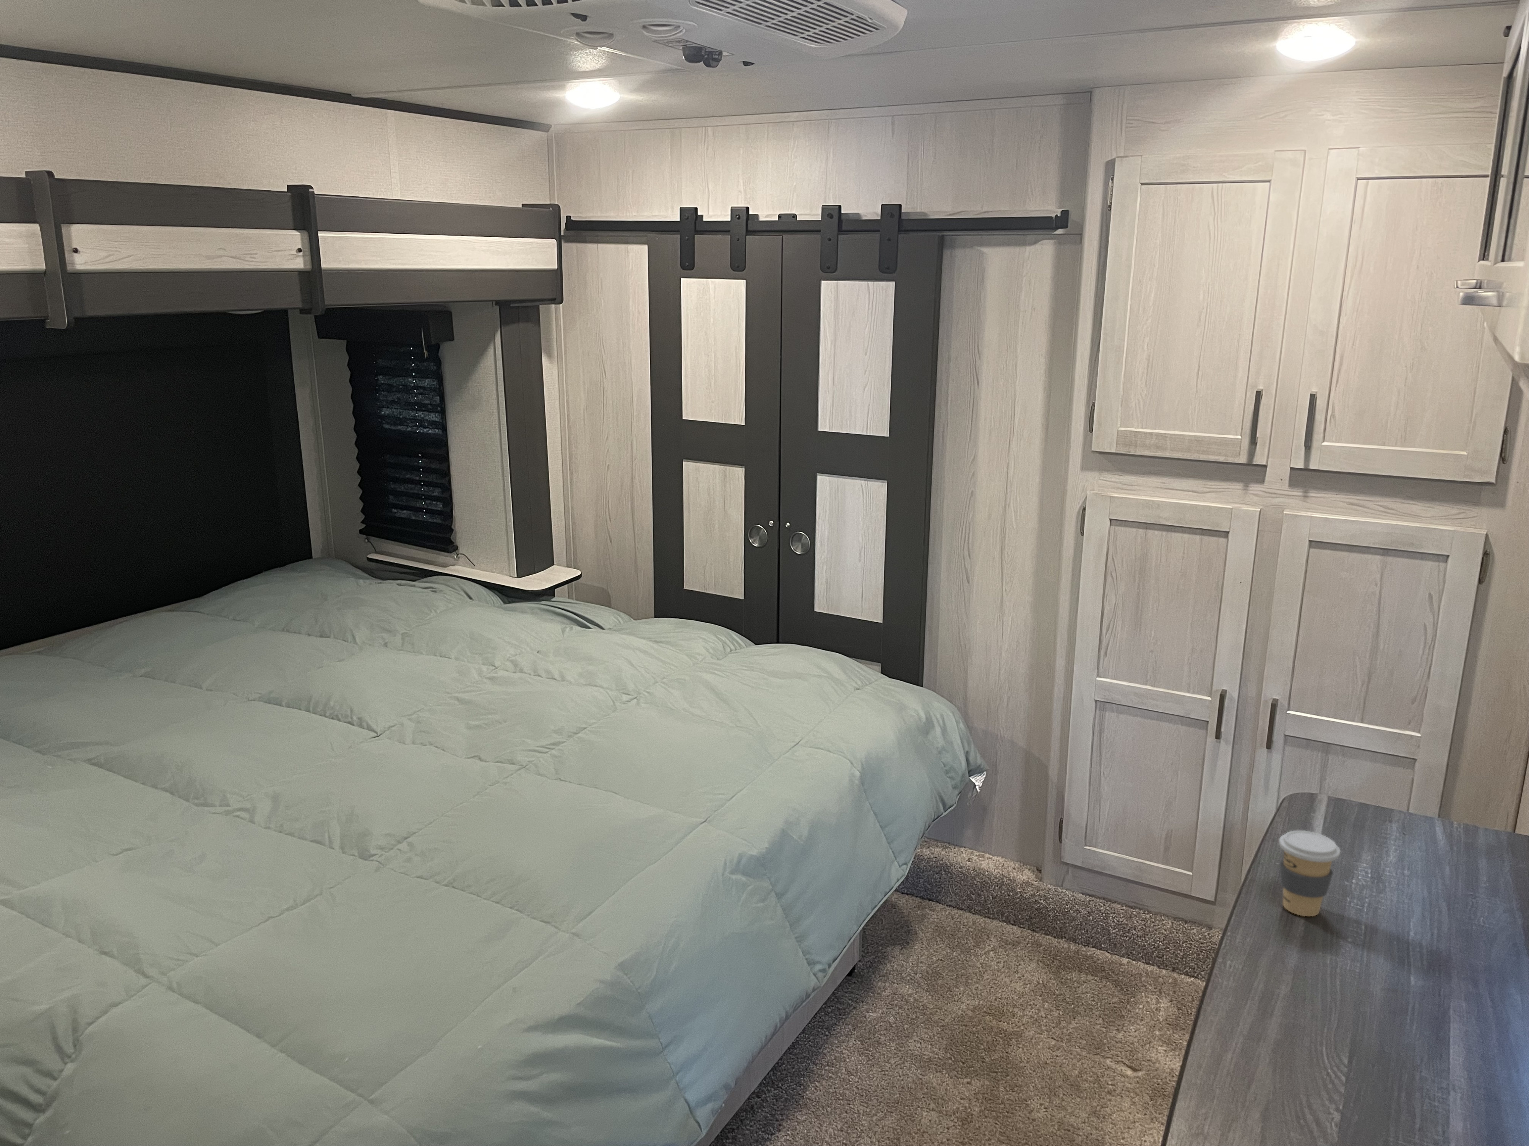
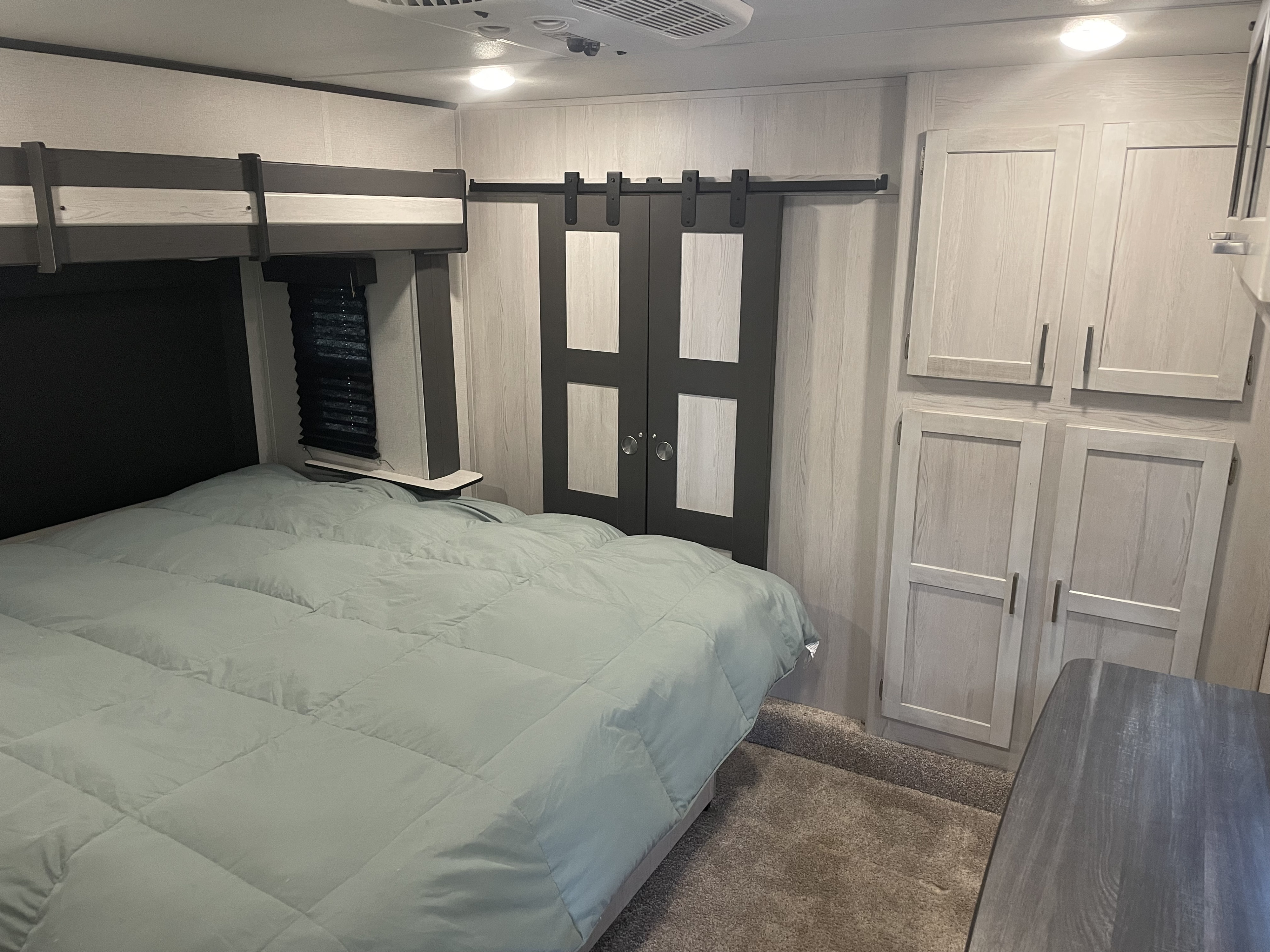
- coffee cup (1305, 874)
